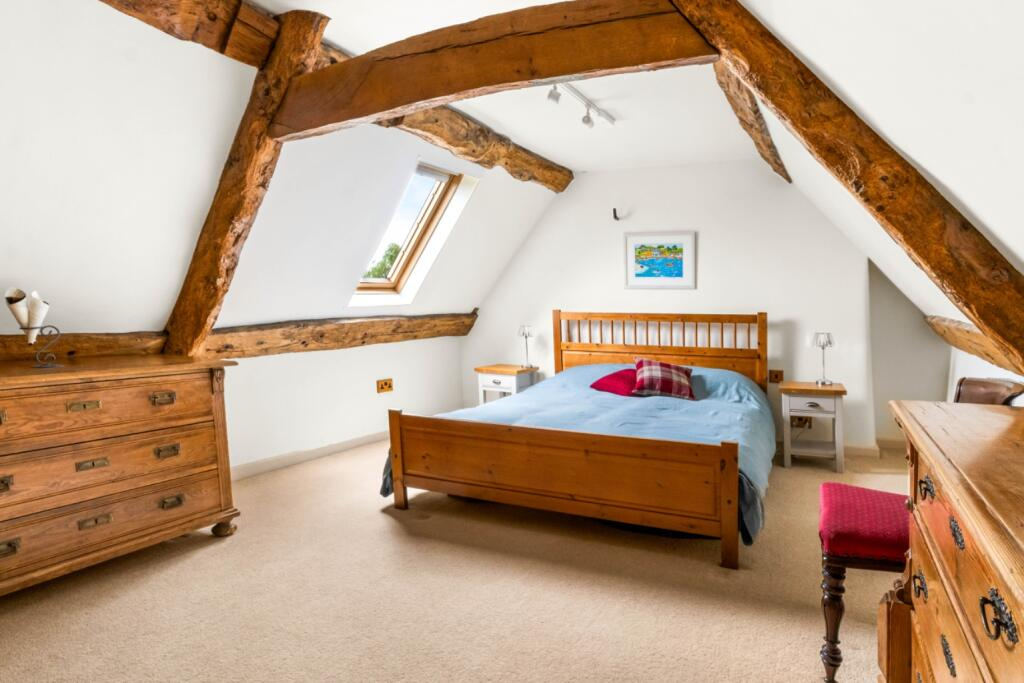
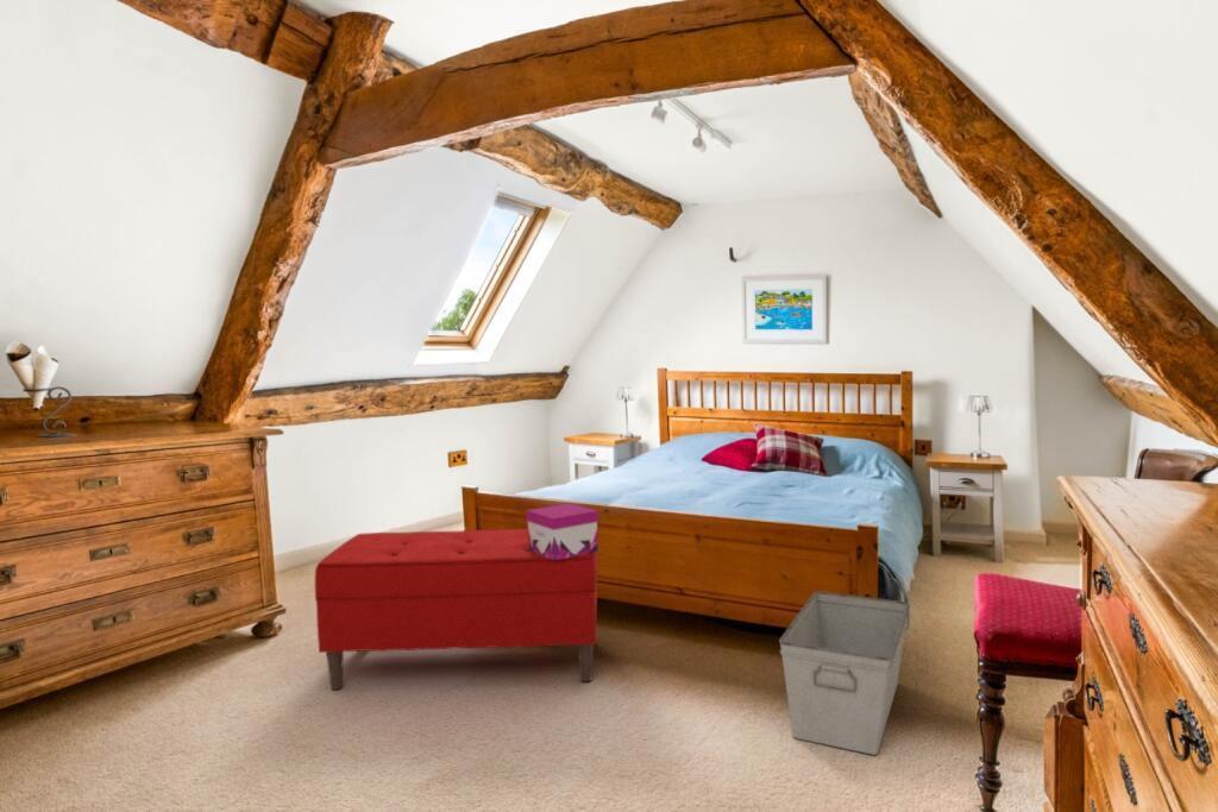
+ decorative box (561, 530)
+ storage bin (848, 665)
+ bench (467, 603)
